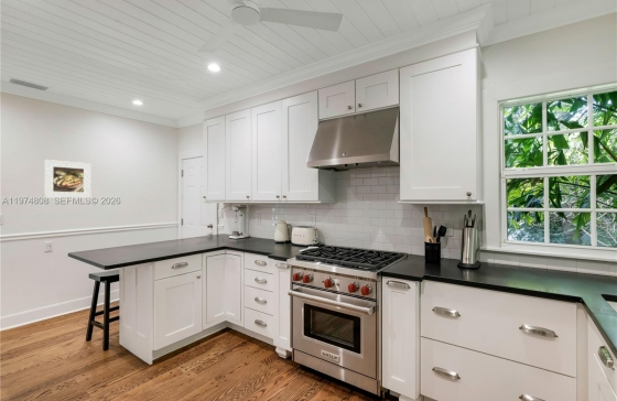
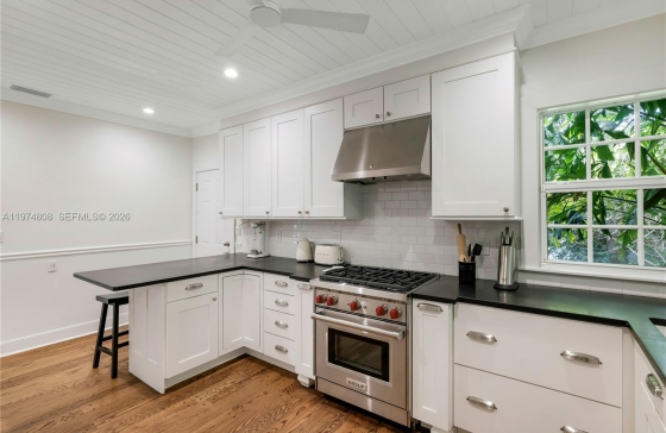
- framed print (68, 180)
